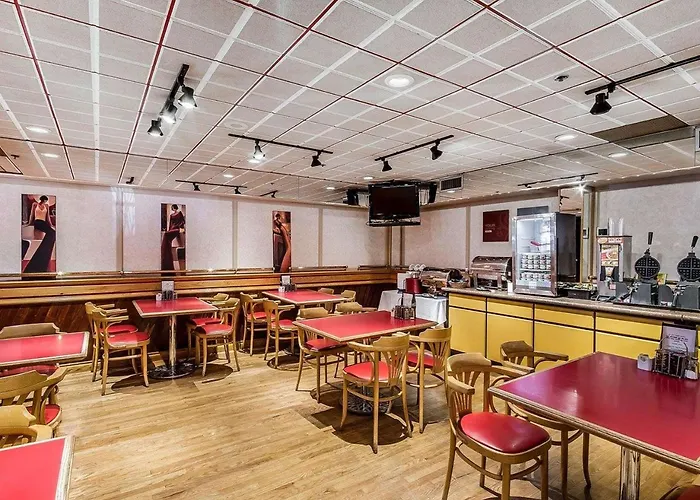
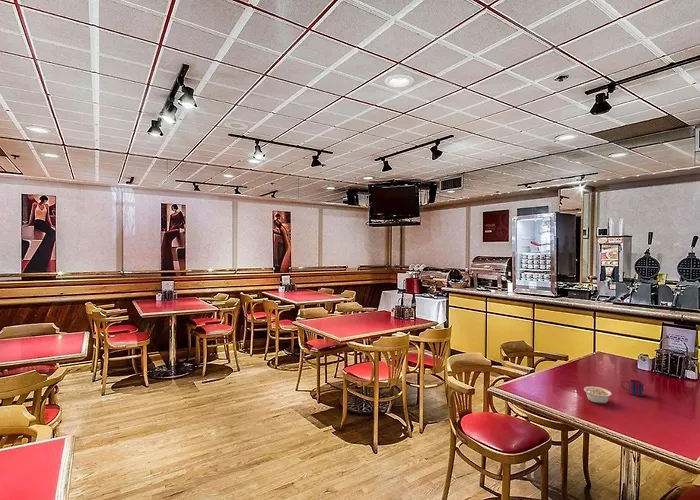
+ mug (632, 386)
+ legume (597, 395)
